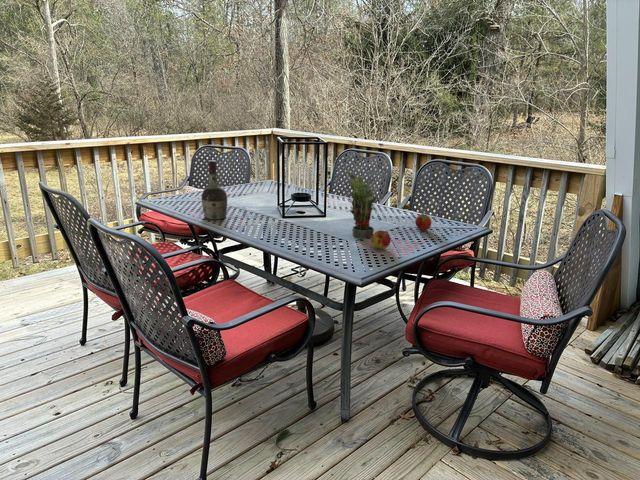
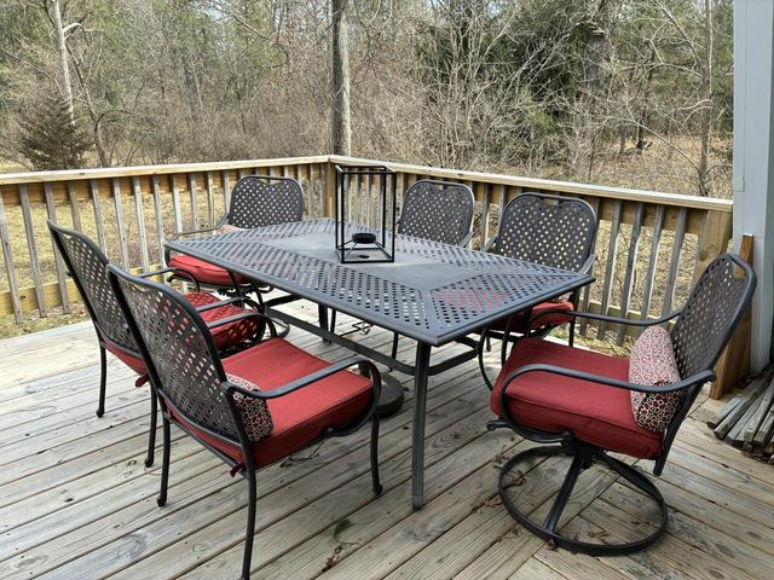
- apple (381, 239)
- fruit (423, 221)
- potted plant (360, 203)
- cognac bottle (214, 189)
